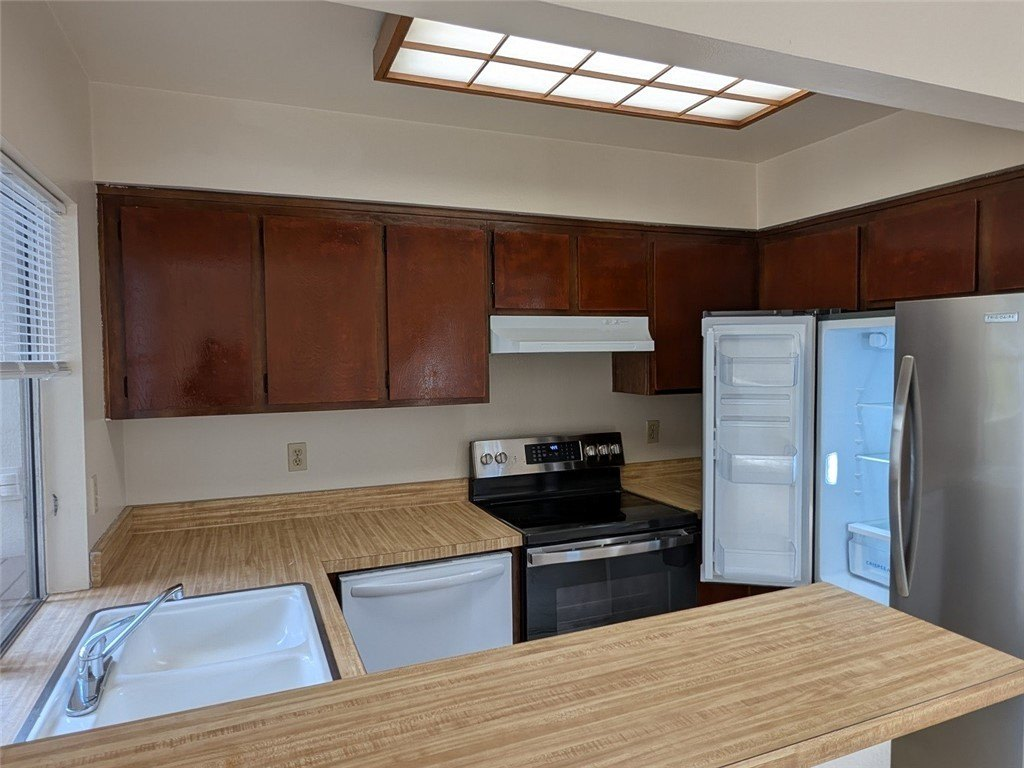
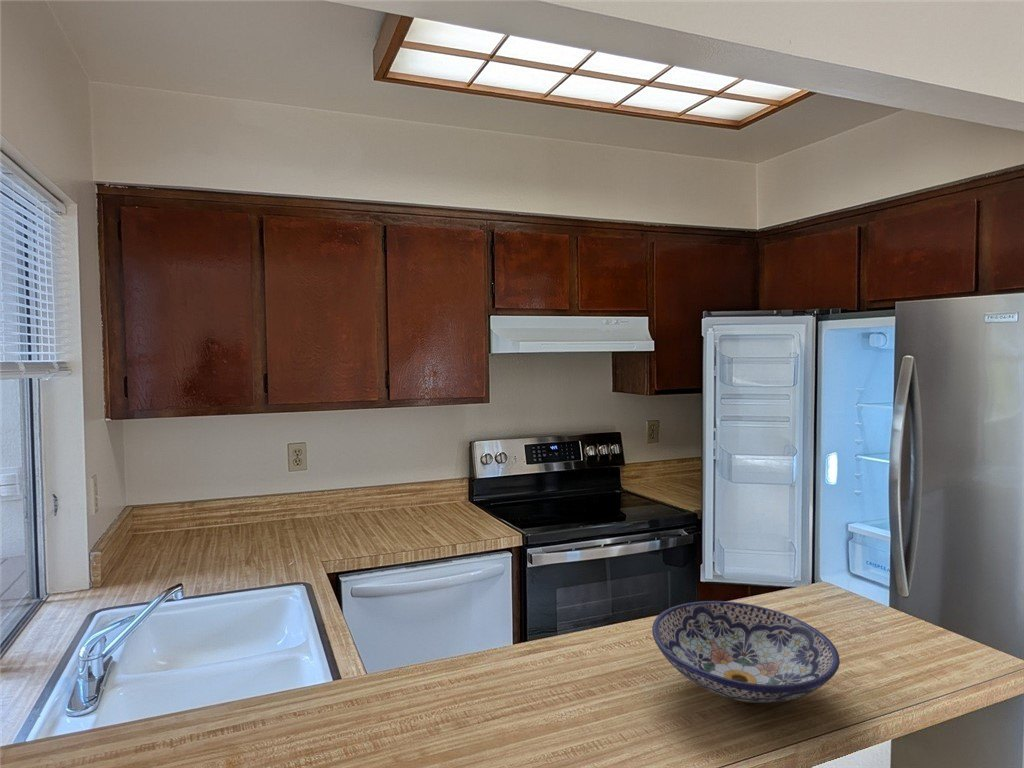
+ bowl (741, 662)
